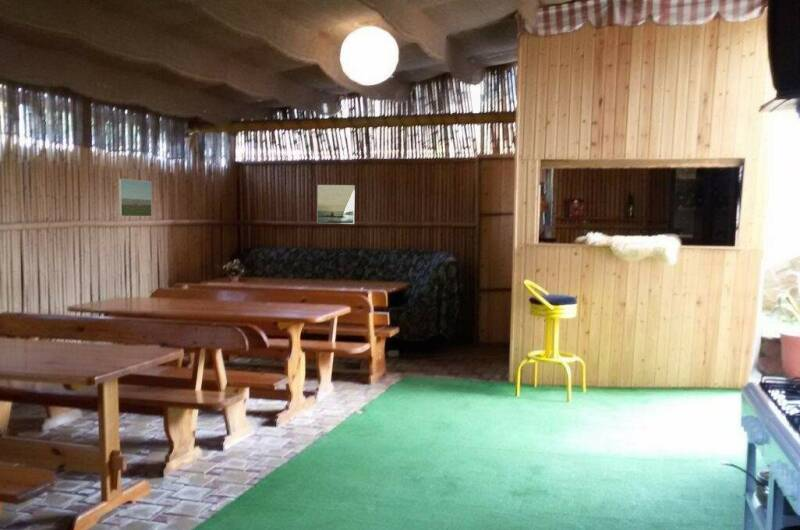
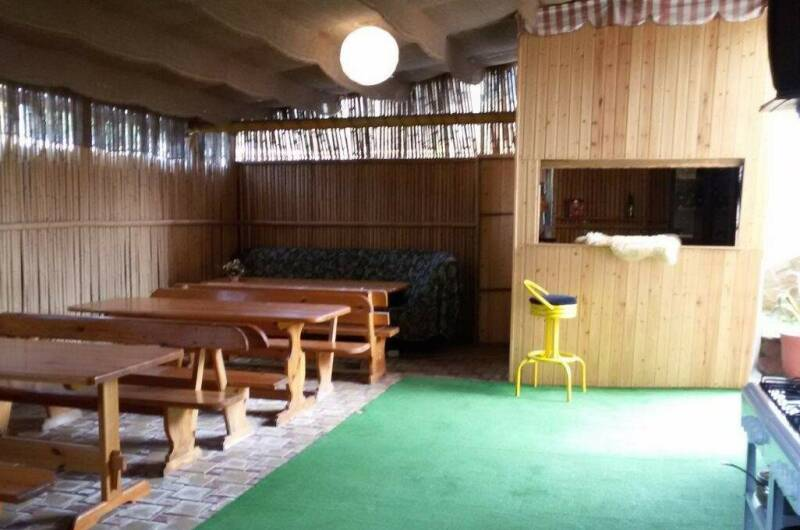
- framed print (135, 198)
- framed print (335, 204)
